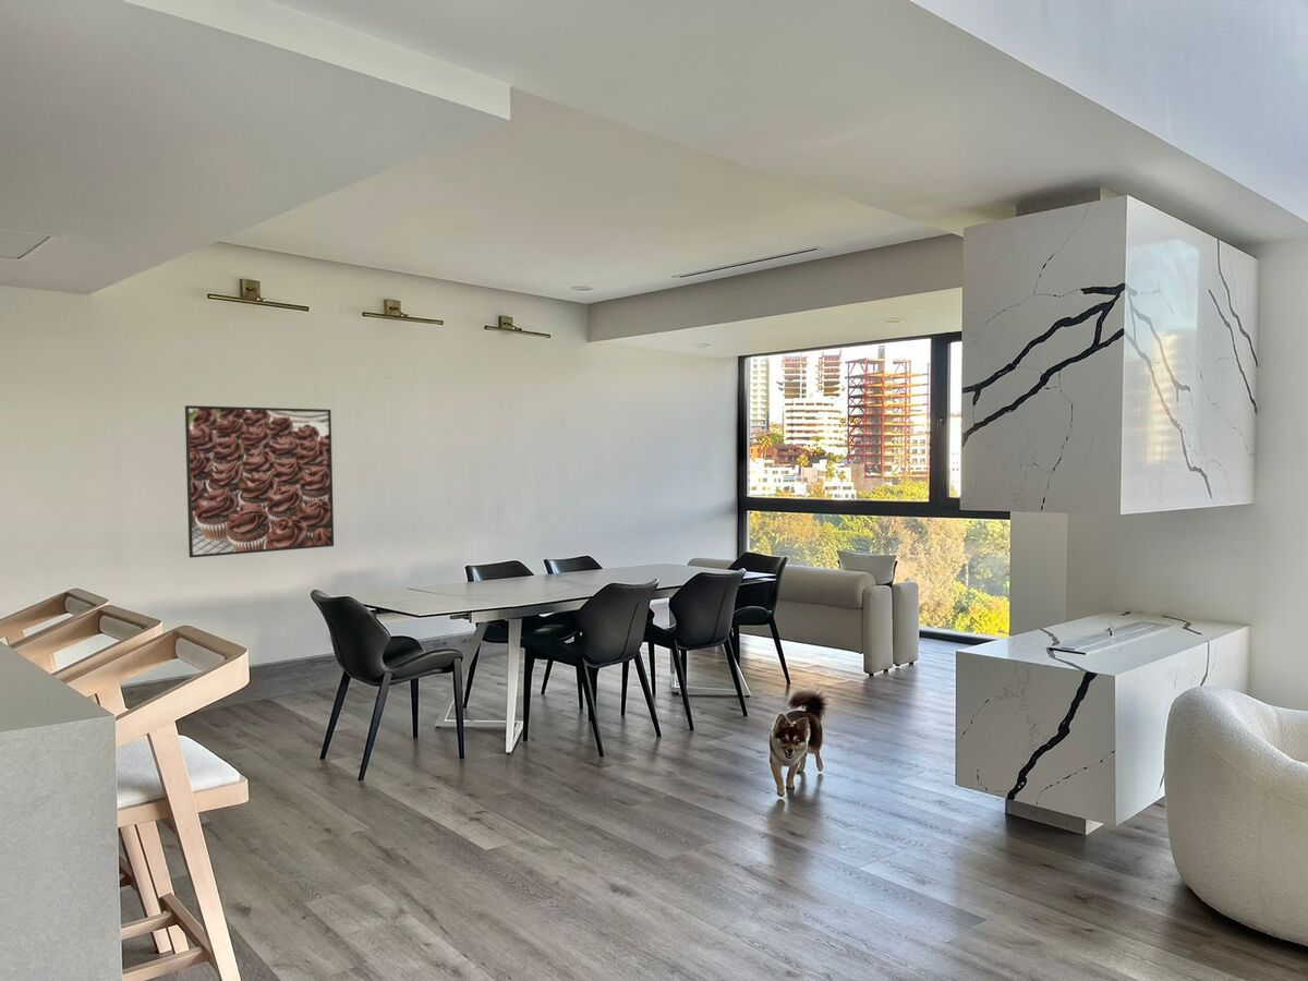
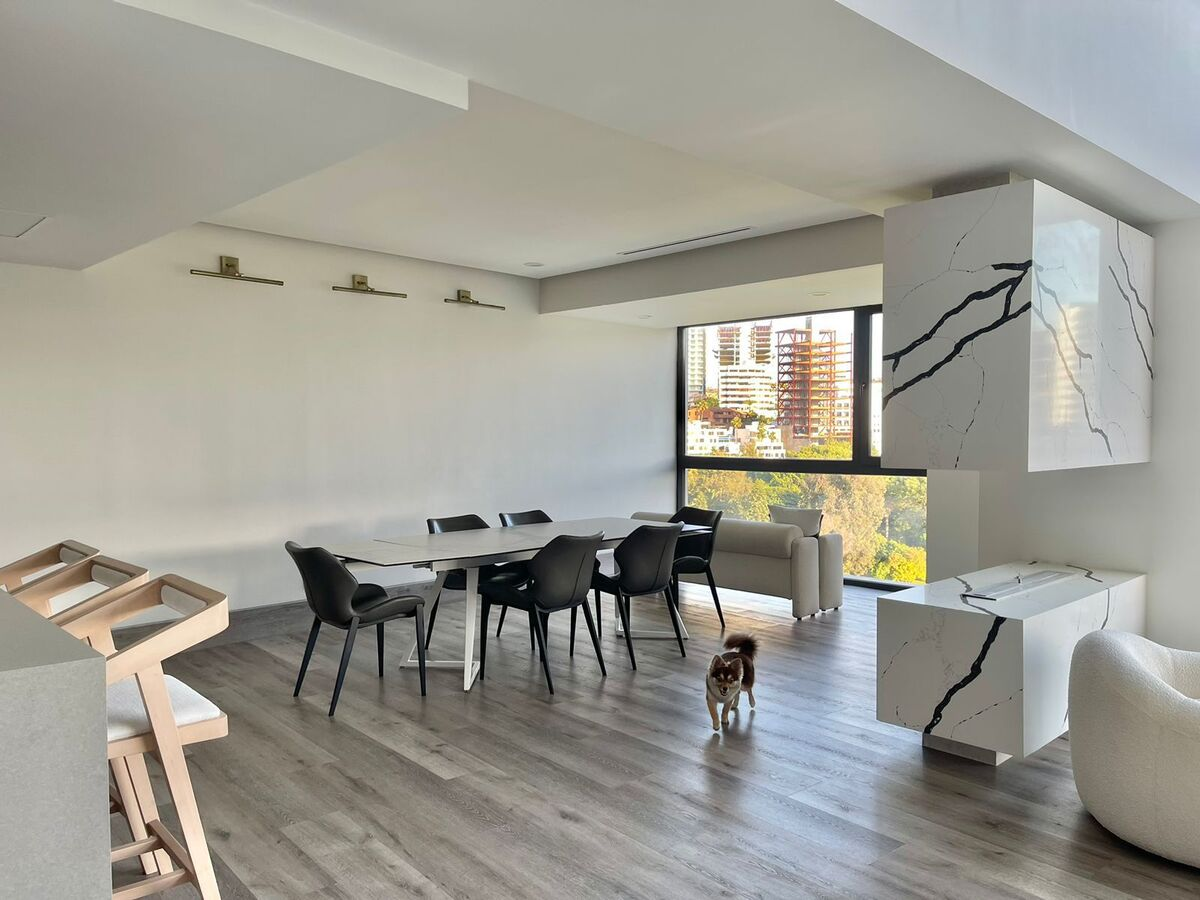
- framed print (263, 480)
